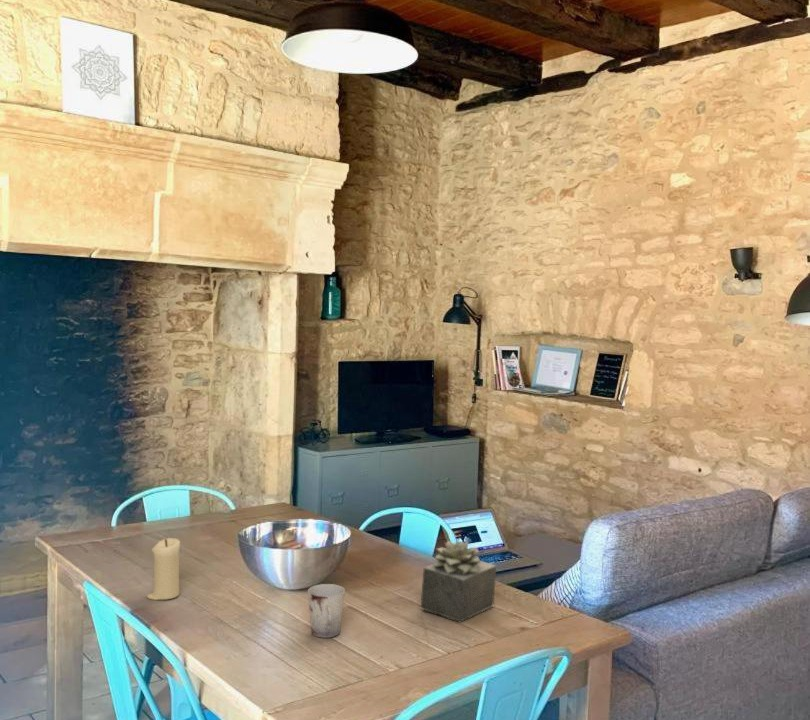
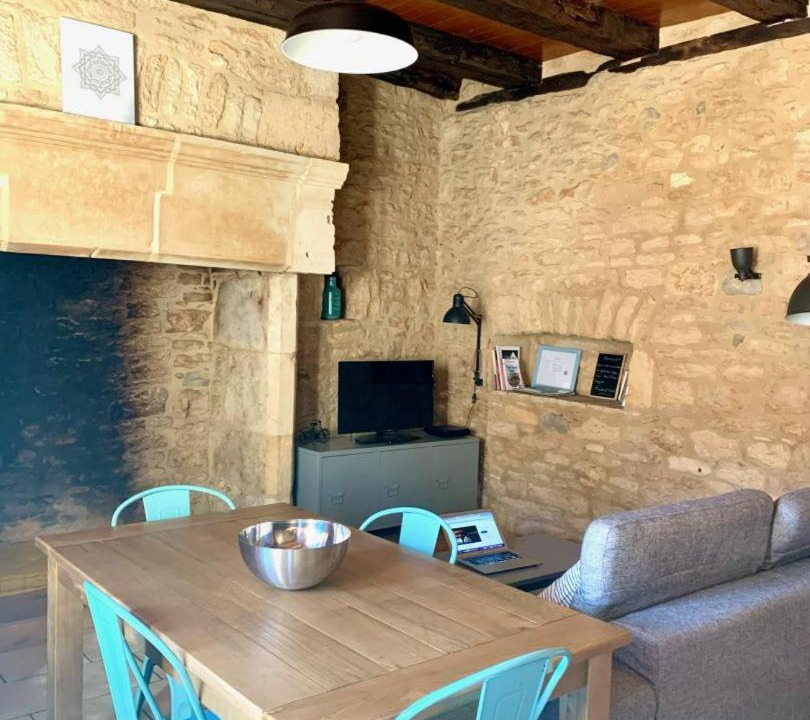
- cup (326, 613)
- succulent plant (458, 574)
- candle (164, 567)
